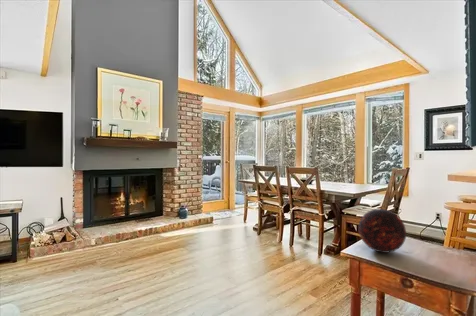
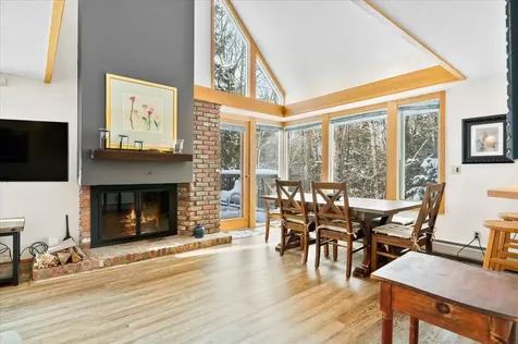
- decorative orb (381, 230)
